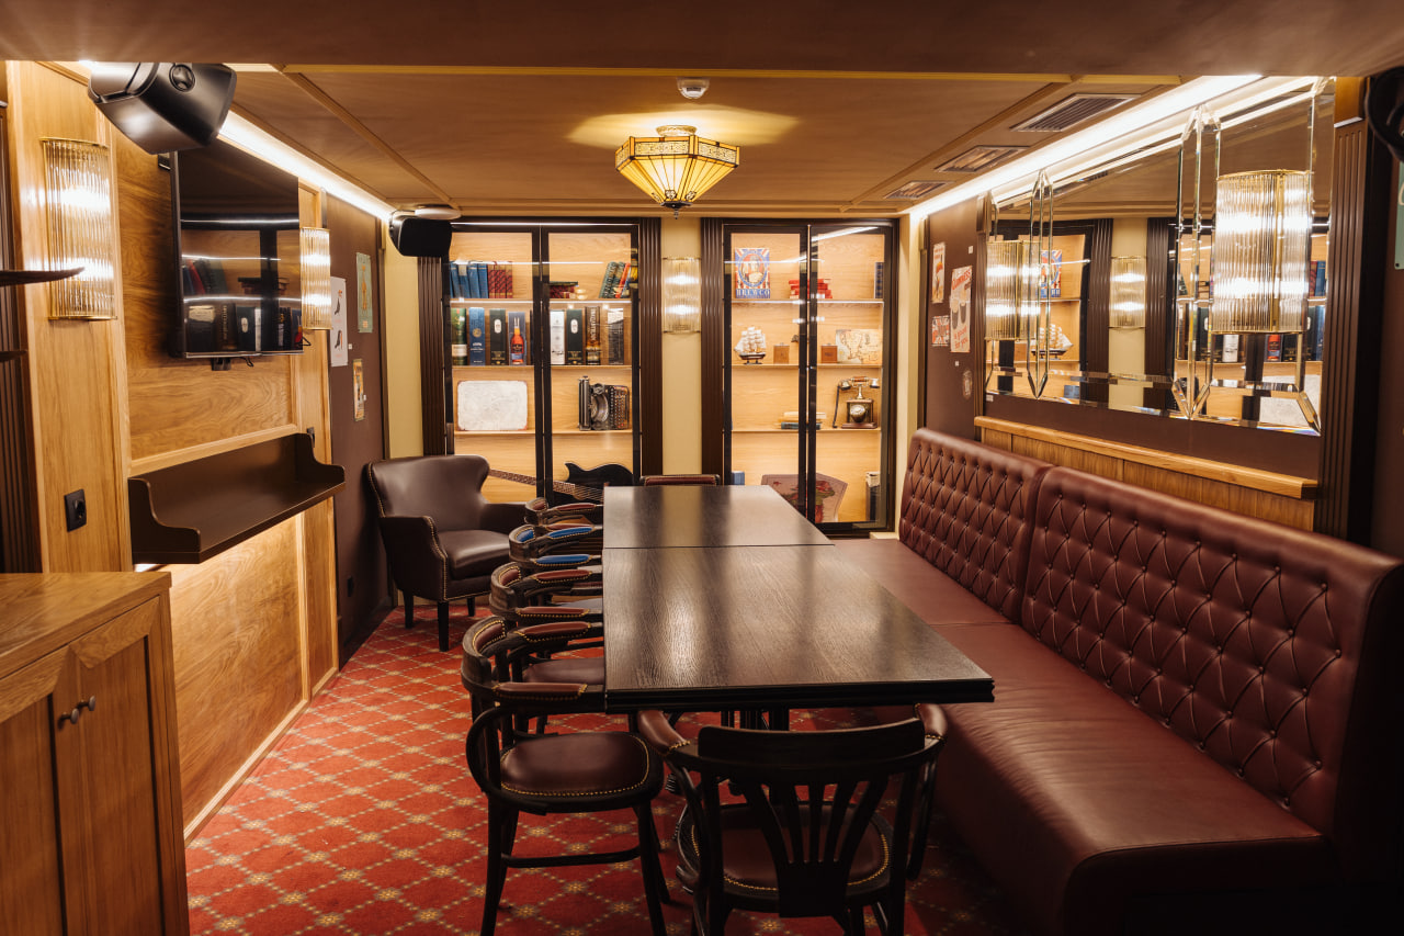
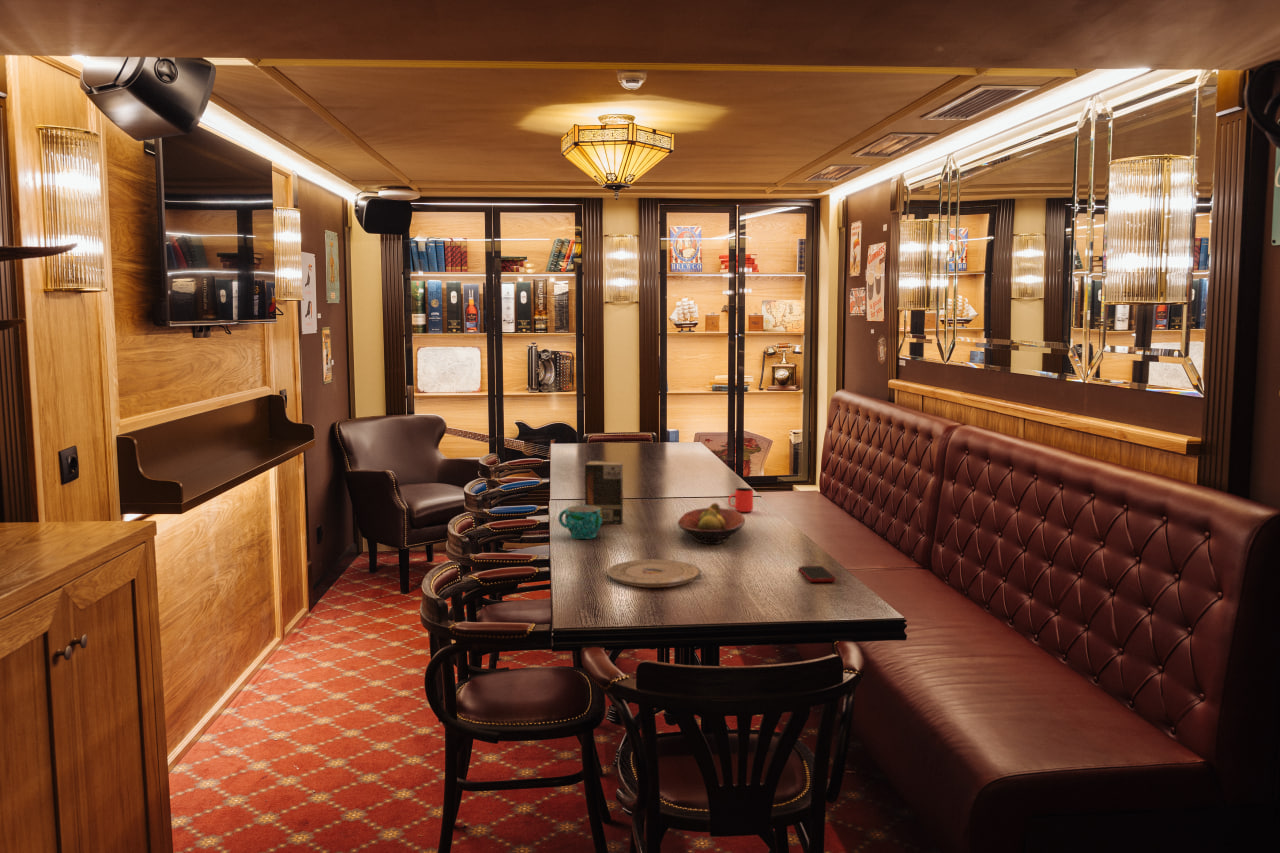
+ book (600, 491)
+ cup (740, 500)
+ plate (653, 573)
+ cell phone (816, 573)
+ cup (581, 522)
+ fruit bowl (711, 520)
